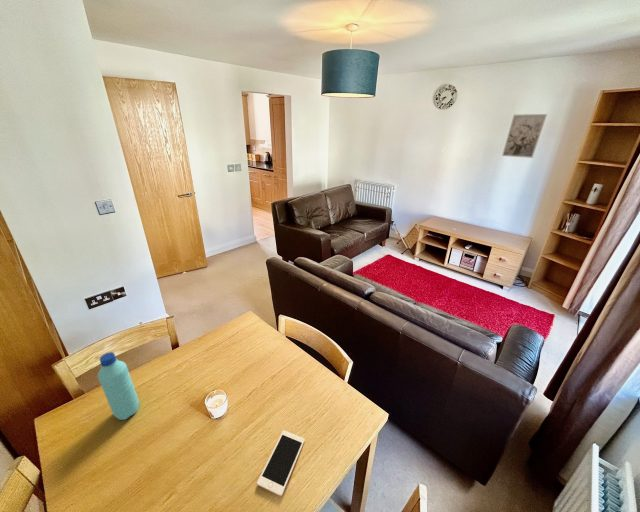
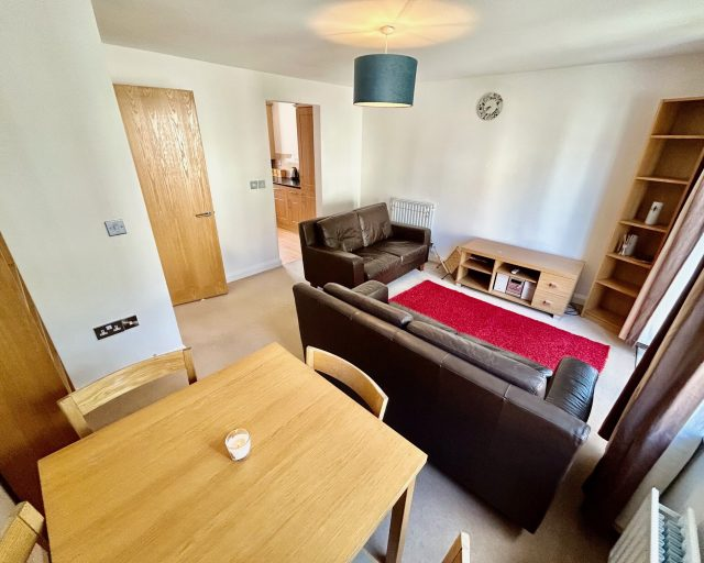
- water bottle (117, 385)
- wall art (523, 136)
- cell phone (282, 460)
